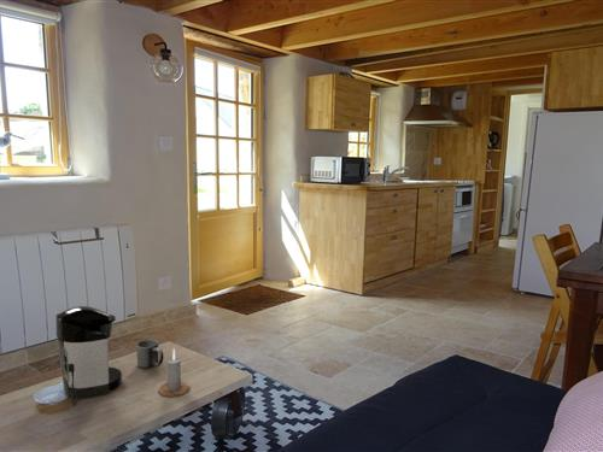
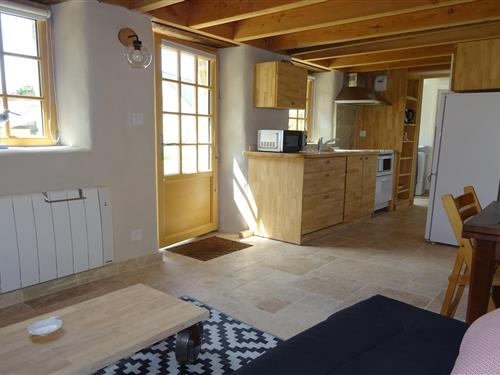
- coffee maker (90, 353)
- candle (174, 369)
- mug (151, 354)
